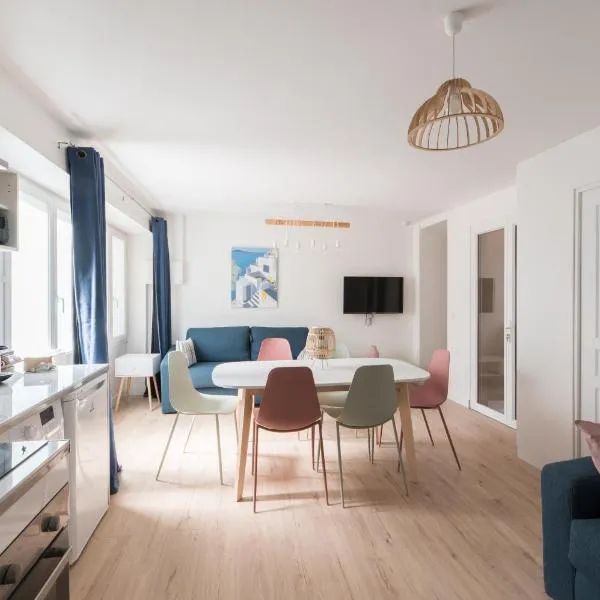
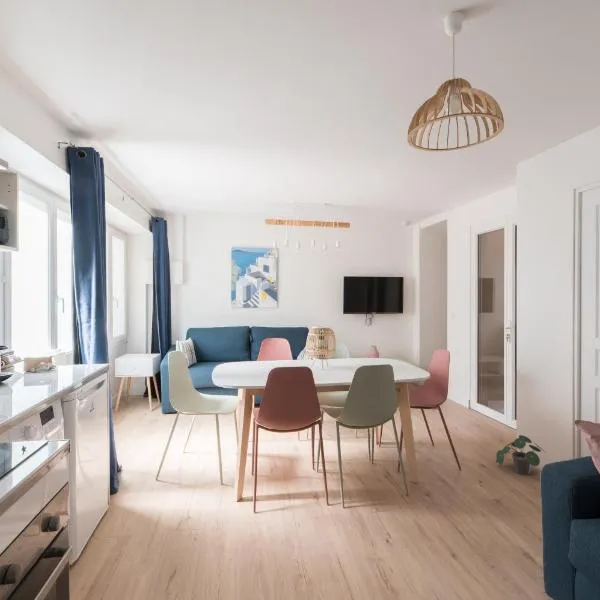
+ potted plant (520, 453)
